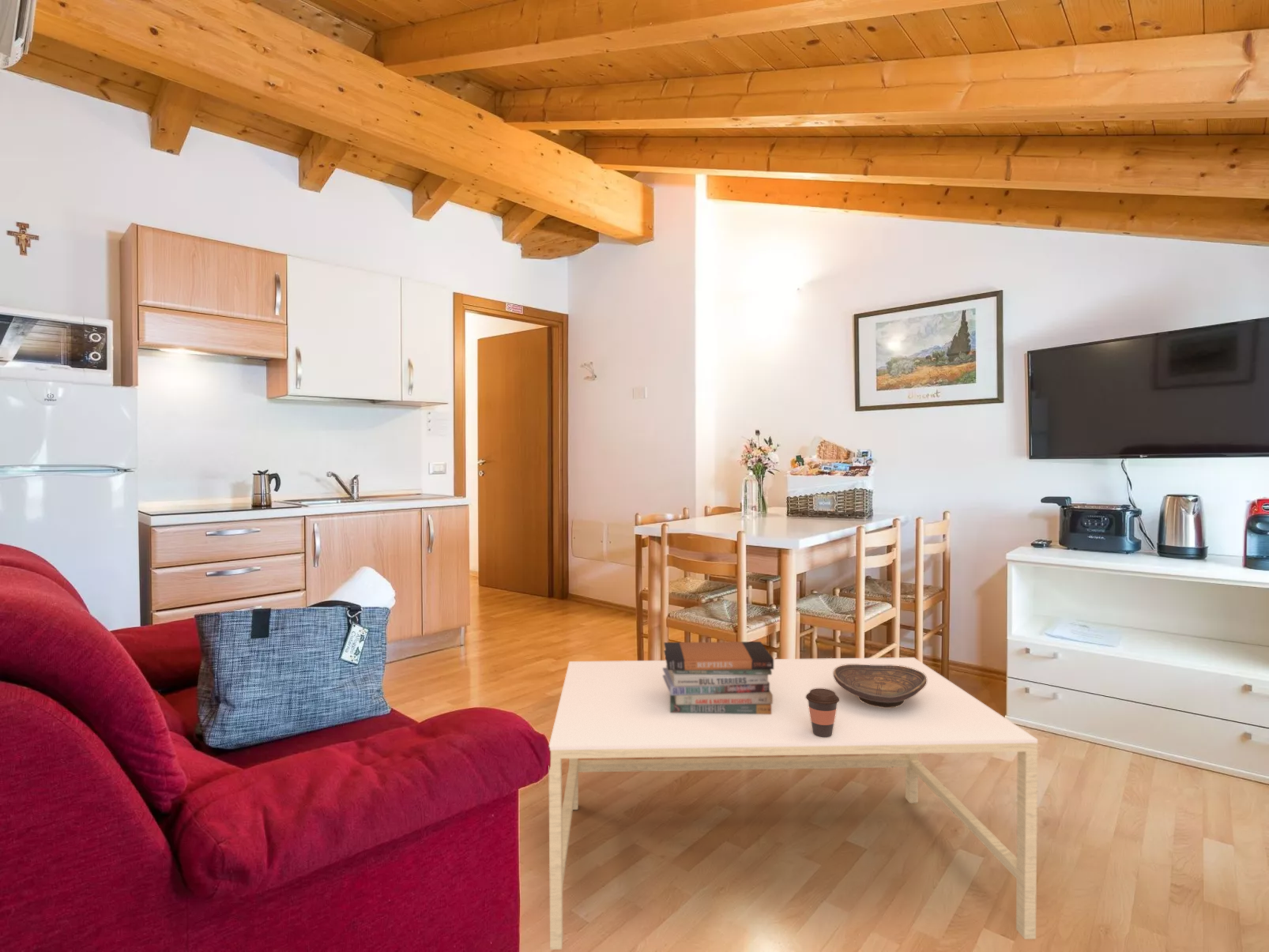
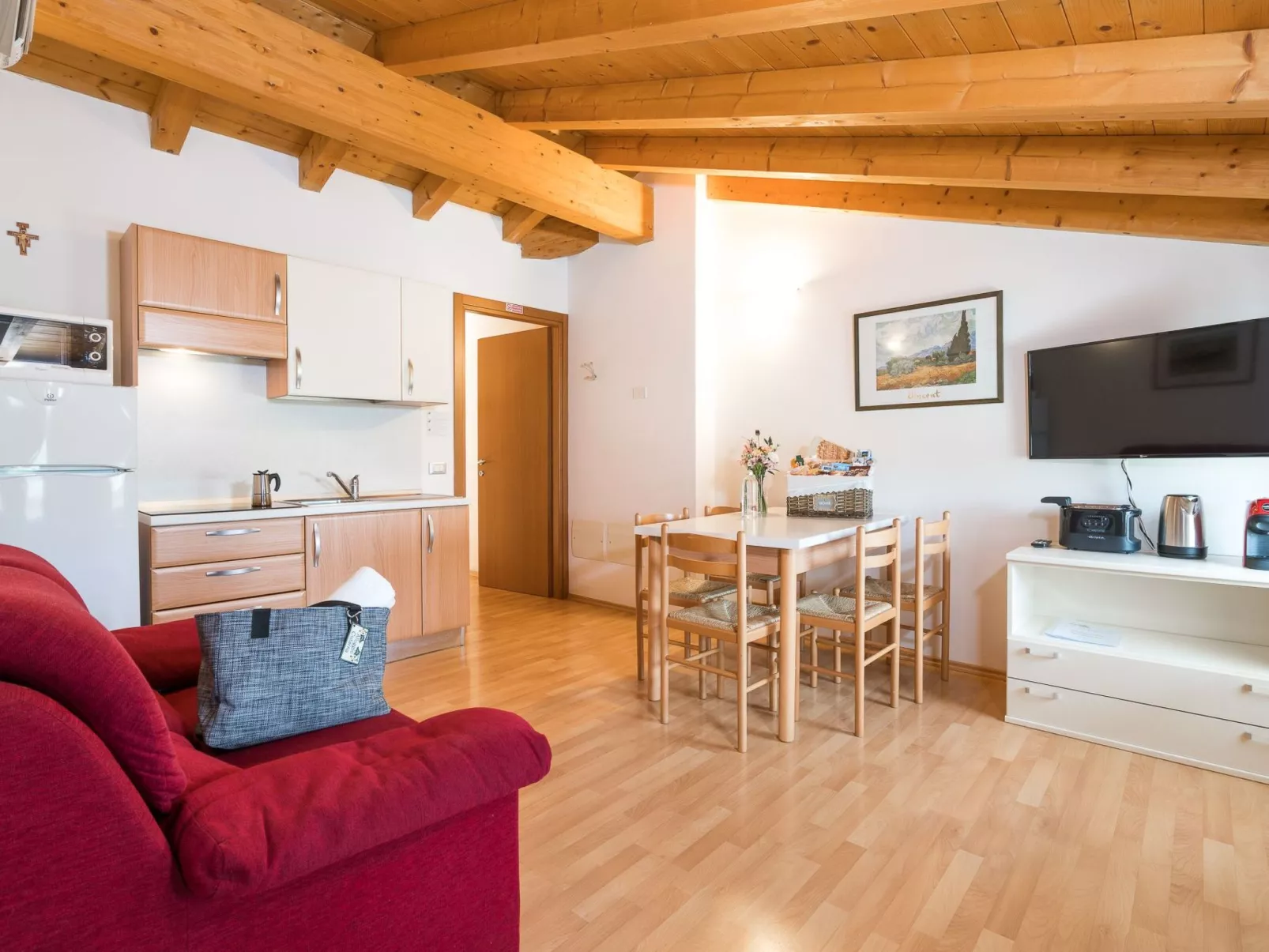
- book stack (716, 675)
- coffee table (764, 769)
- decorative bowl (879, 685)
- coffee cup (822, 712)
